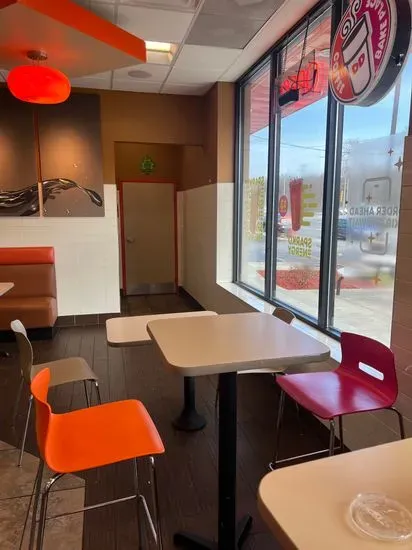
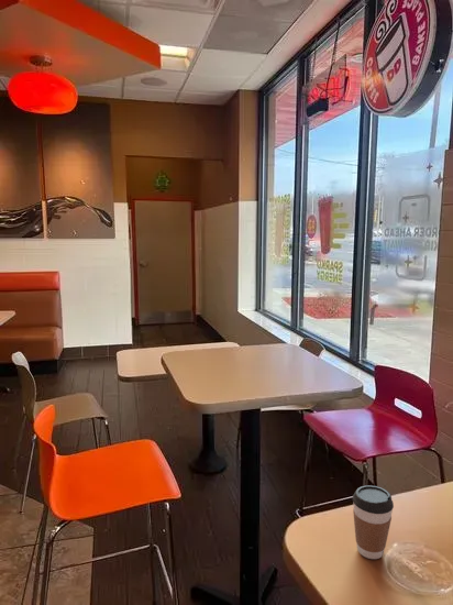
+ coffee cup (371, 522)
